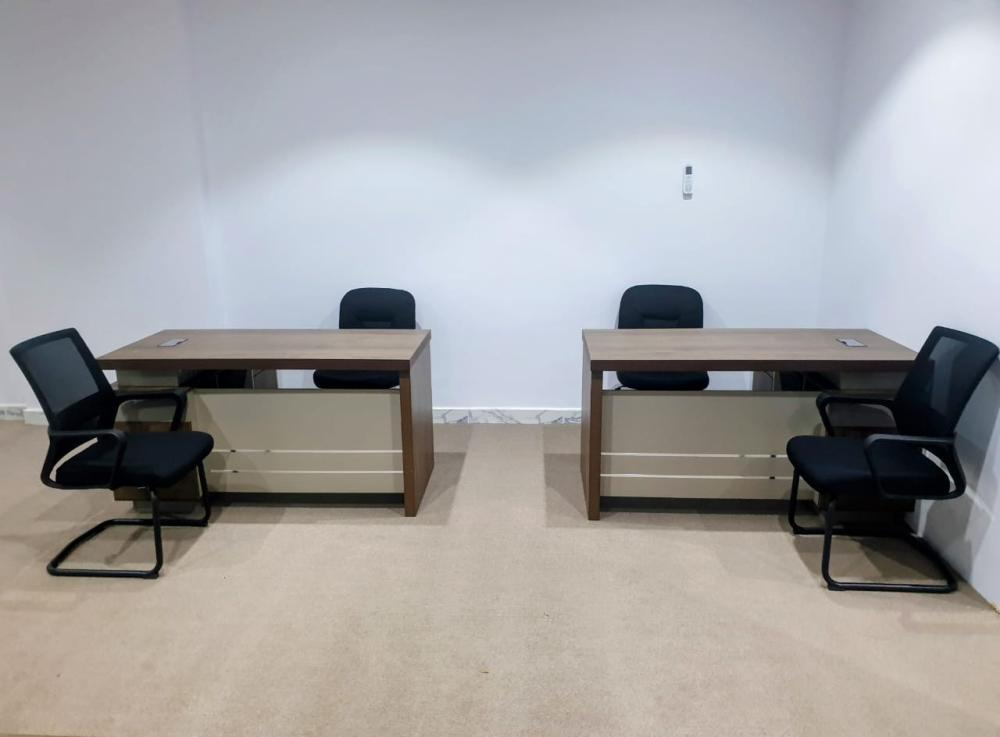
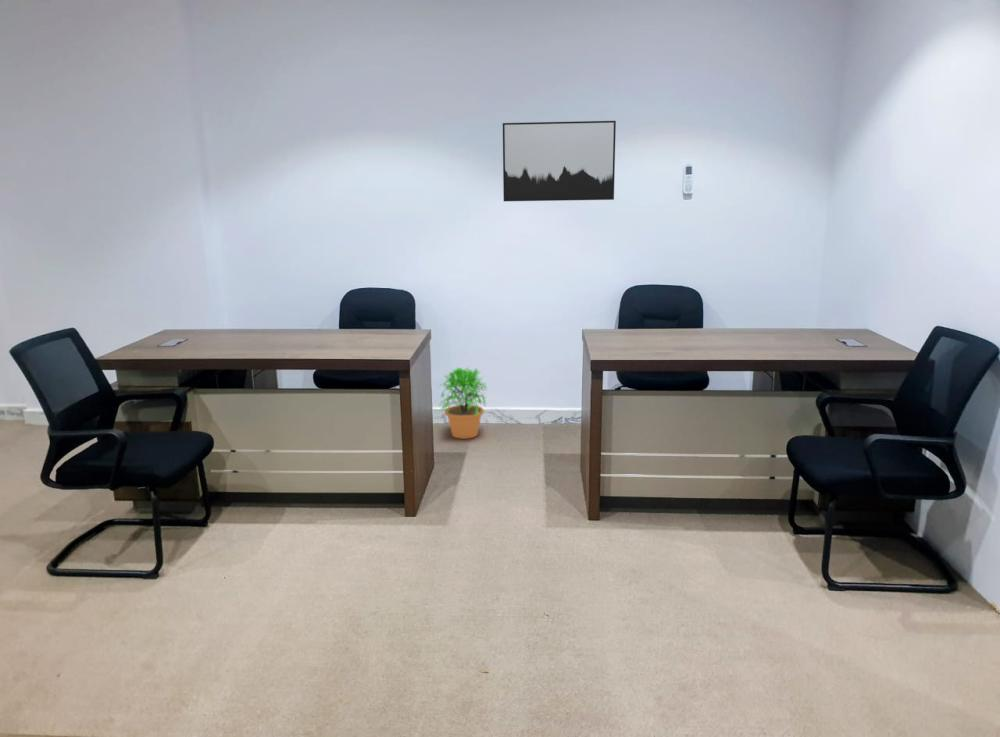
+ potted plant (463, 400)
+ wall art (558, 161)
